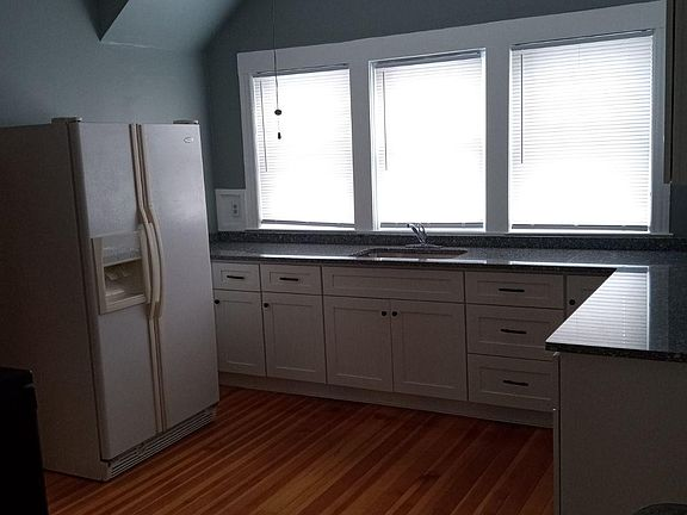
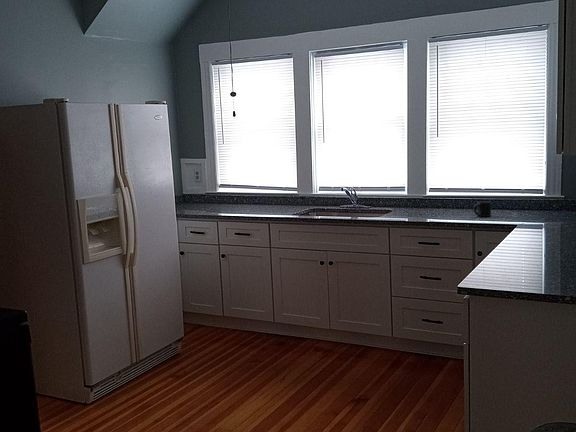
+ mug (481, 209)
